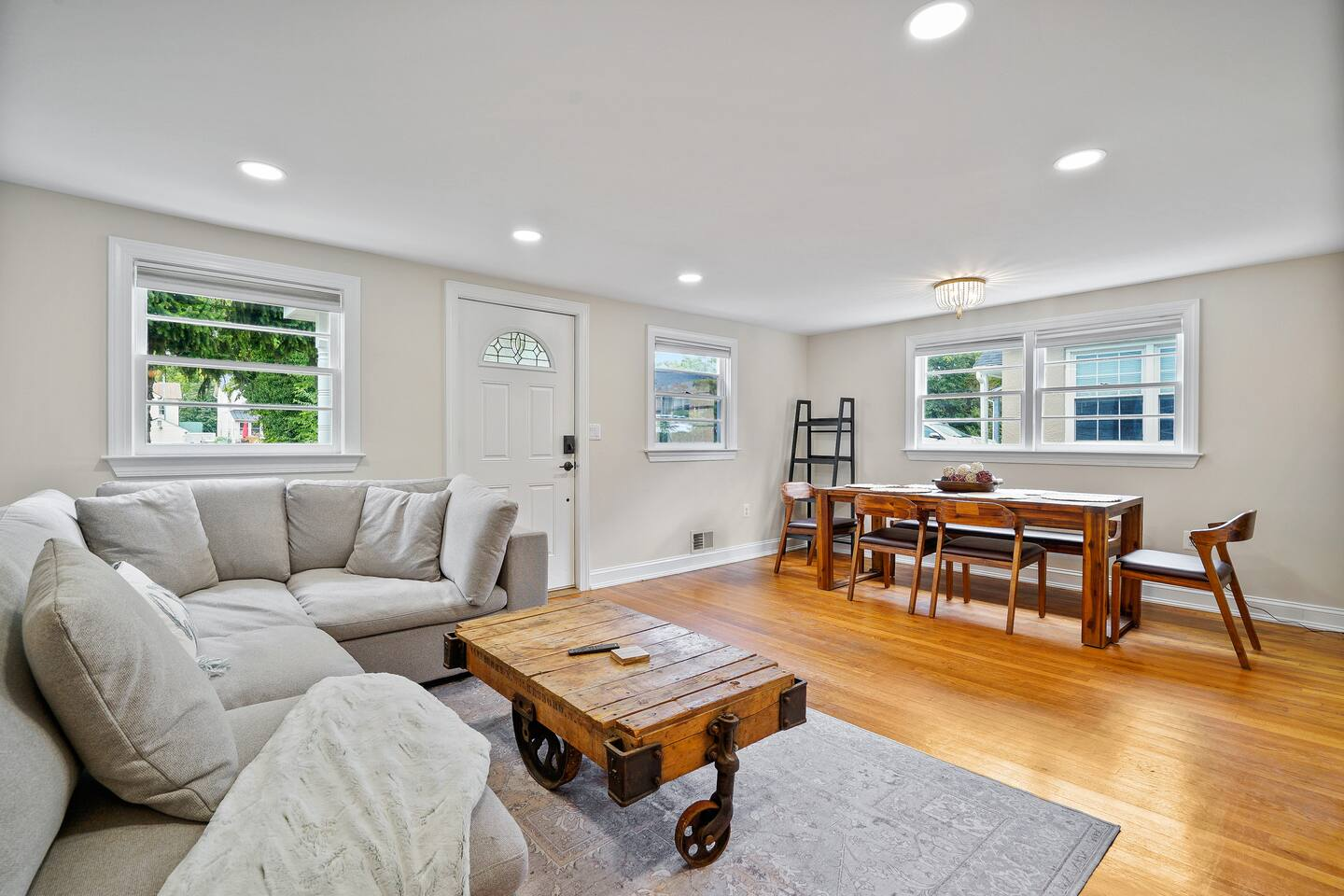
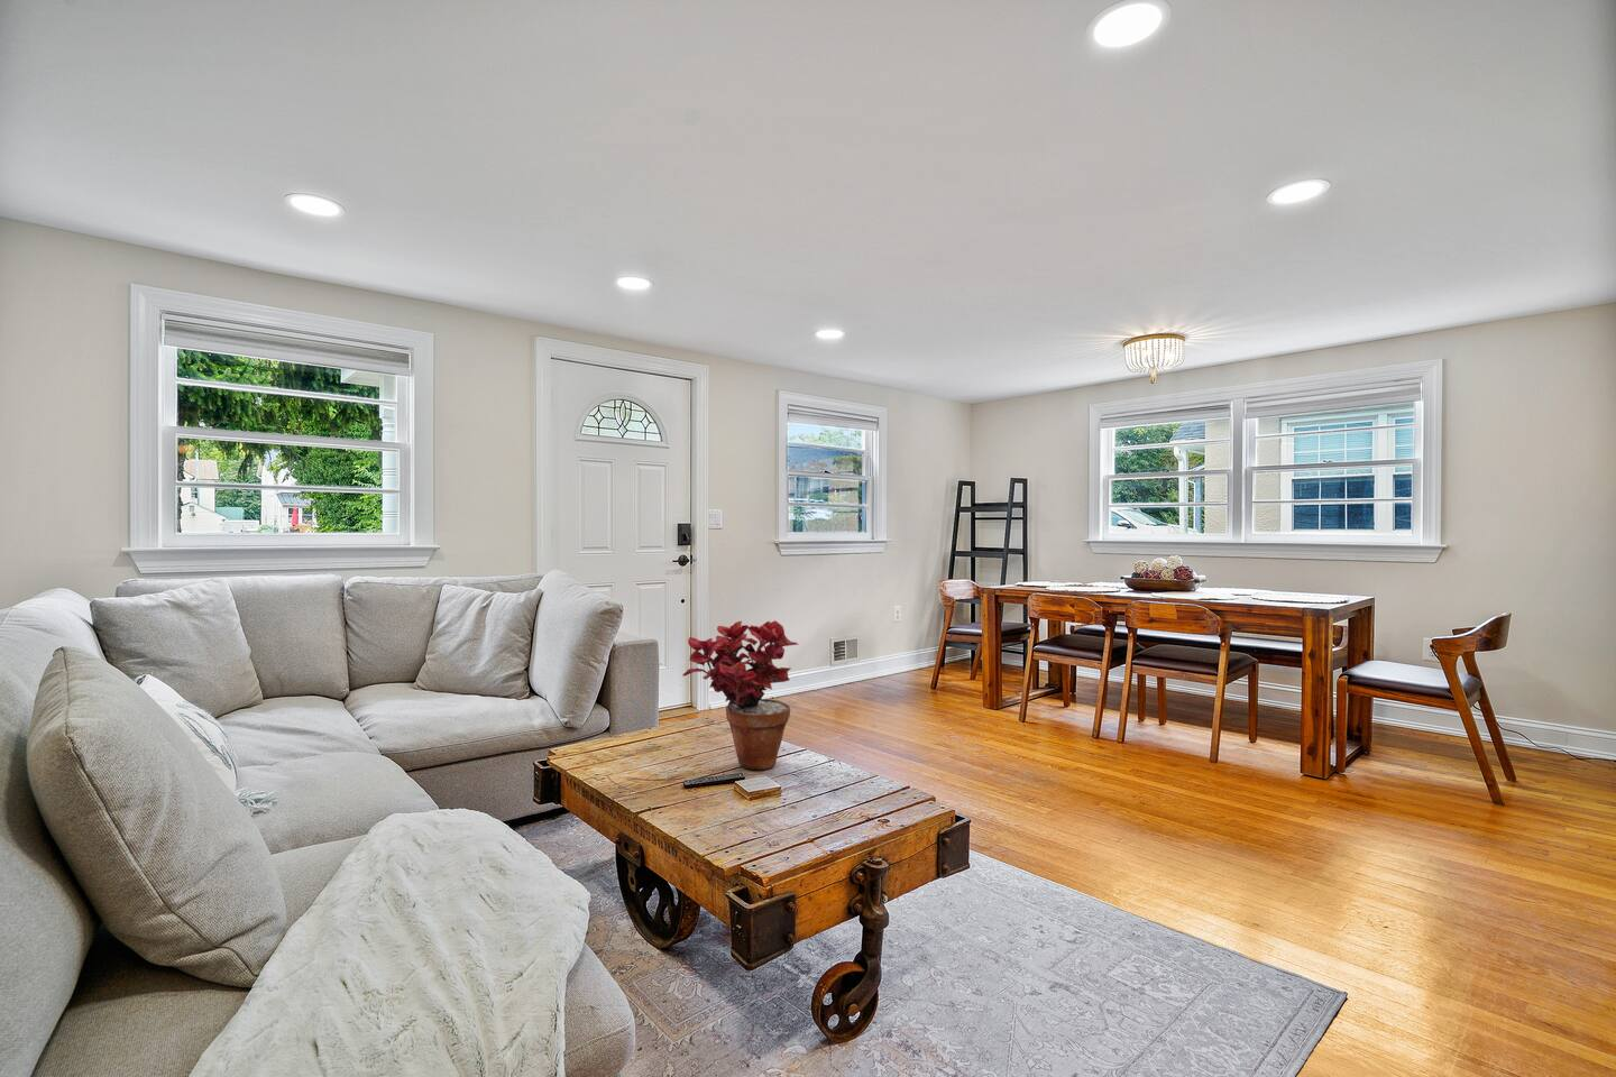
+ potted plant (747, 694)
